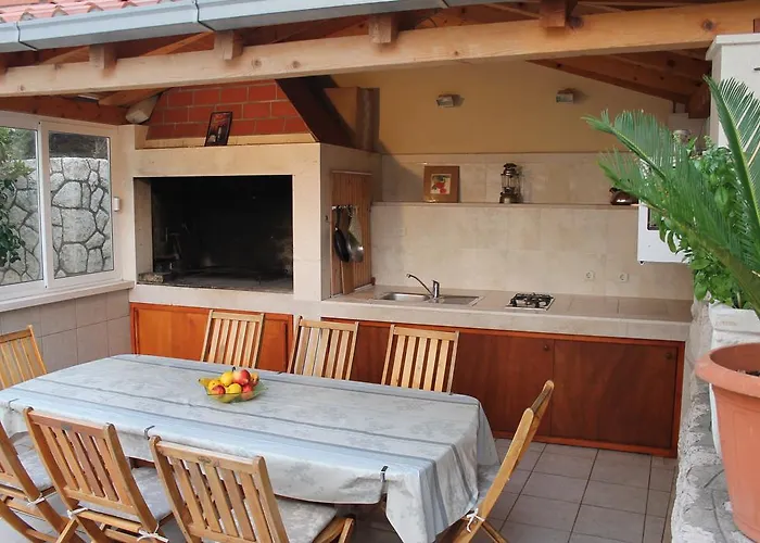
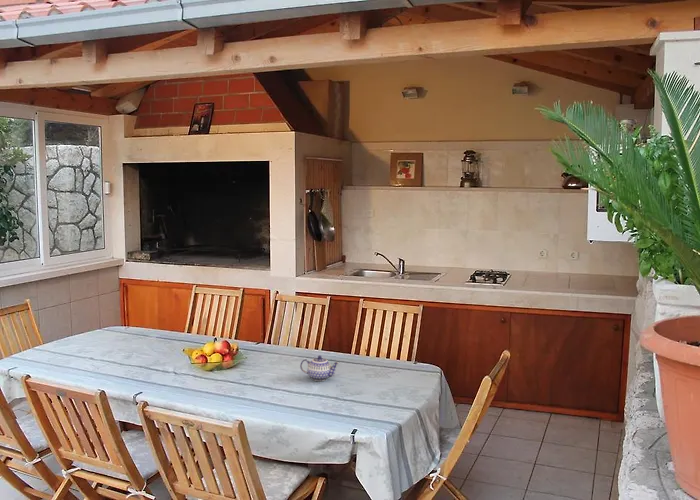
+ teapot (319, 367)
